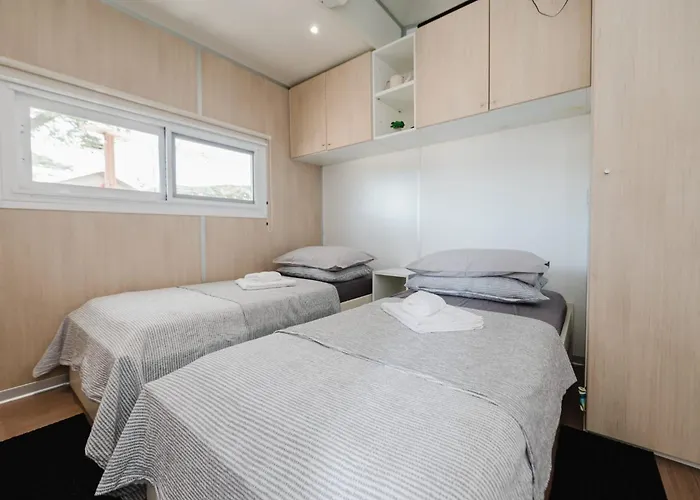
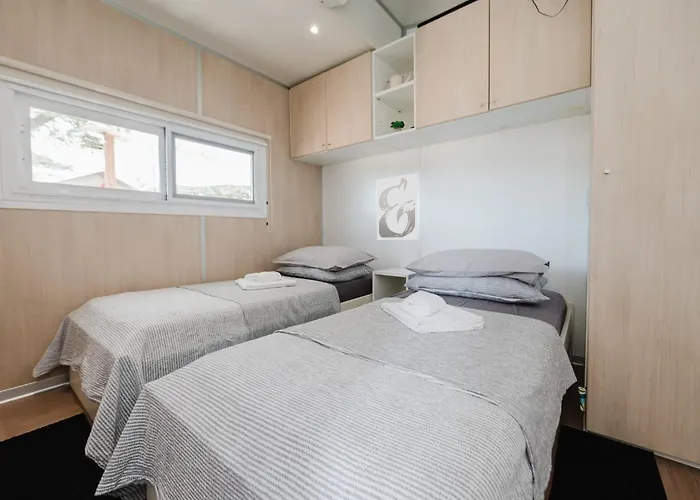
+ wall art (396, 208)
